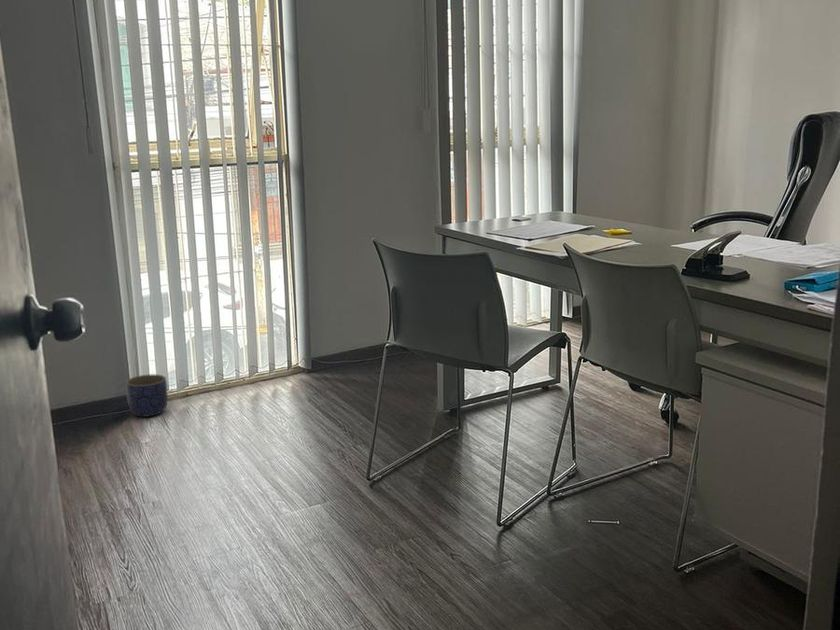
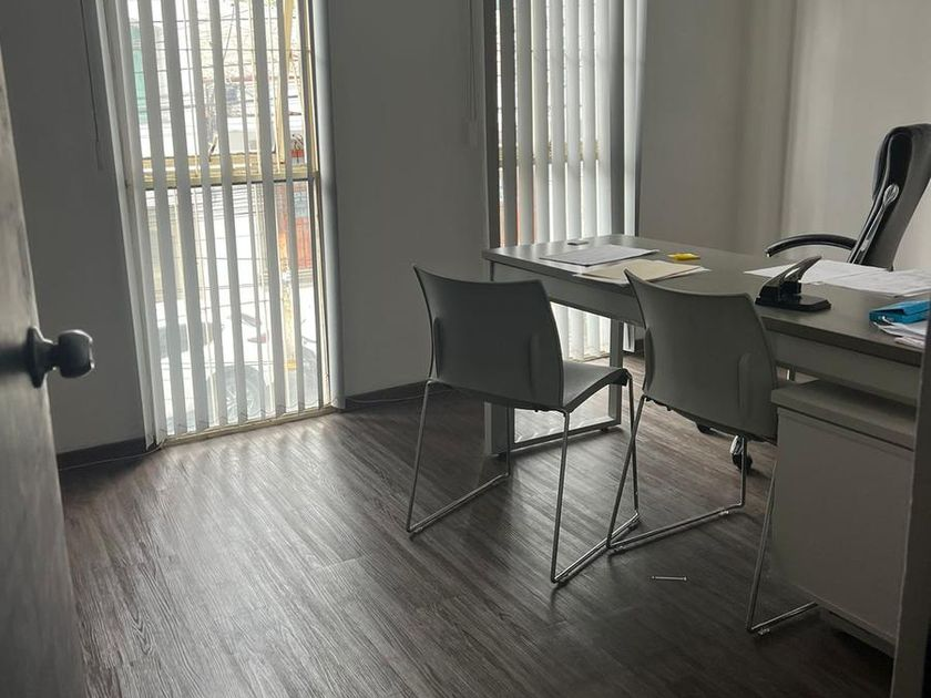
- planter (147, 396)
